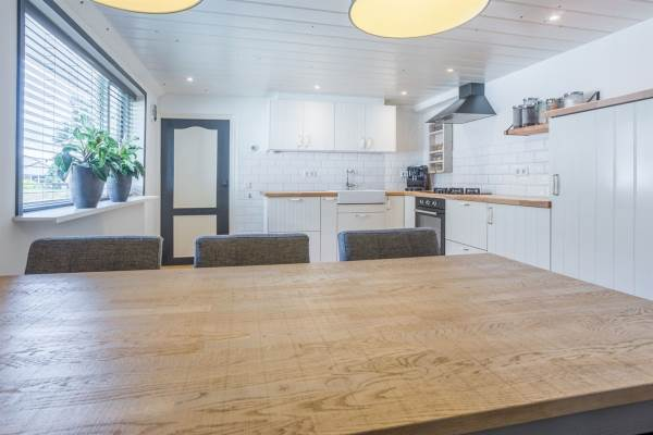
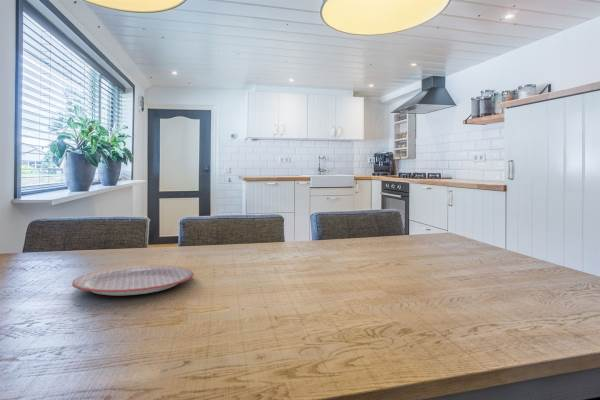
+ plate (136, 280)
